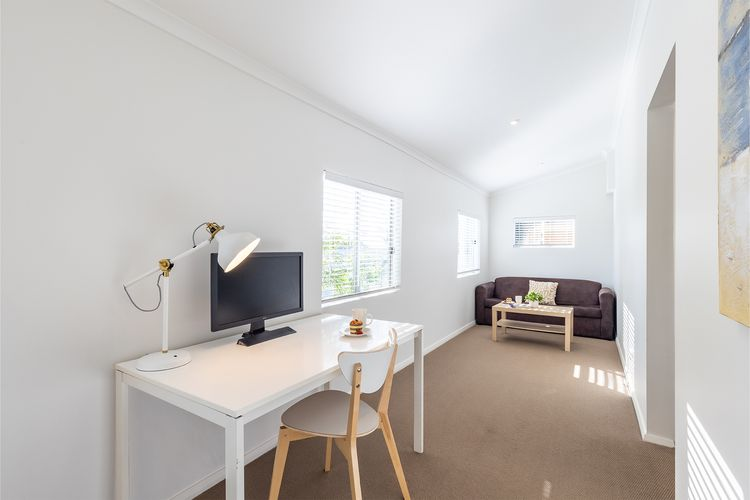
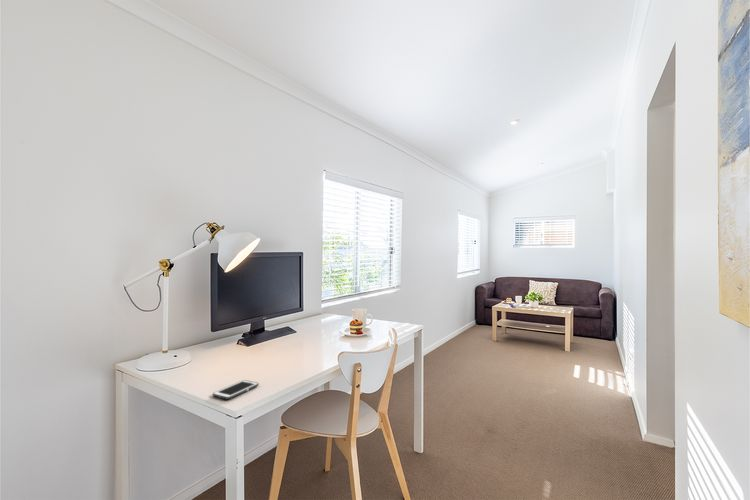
+ cell phone (236, 389)
